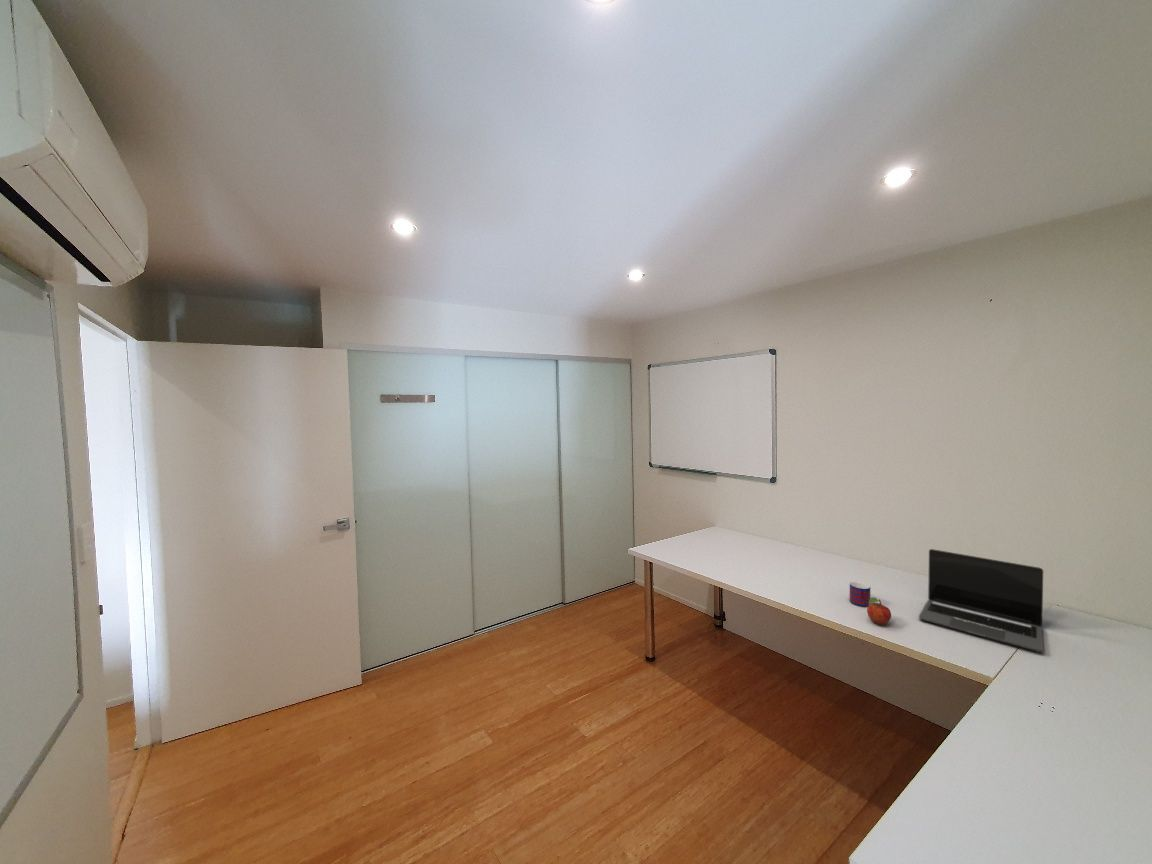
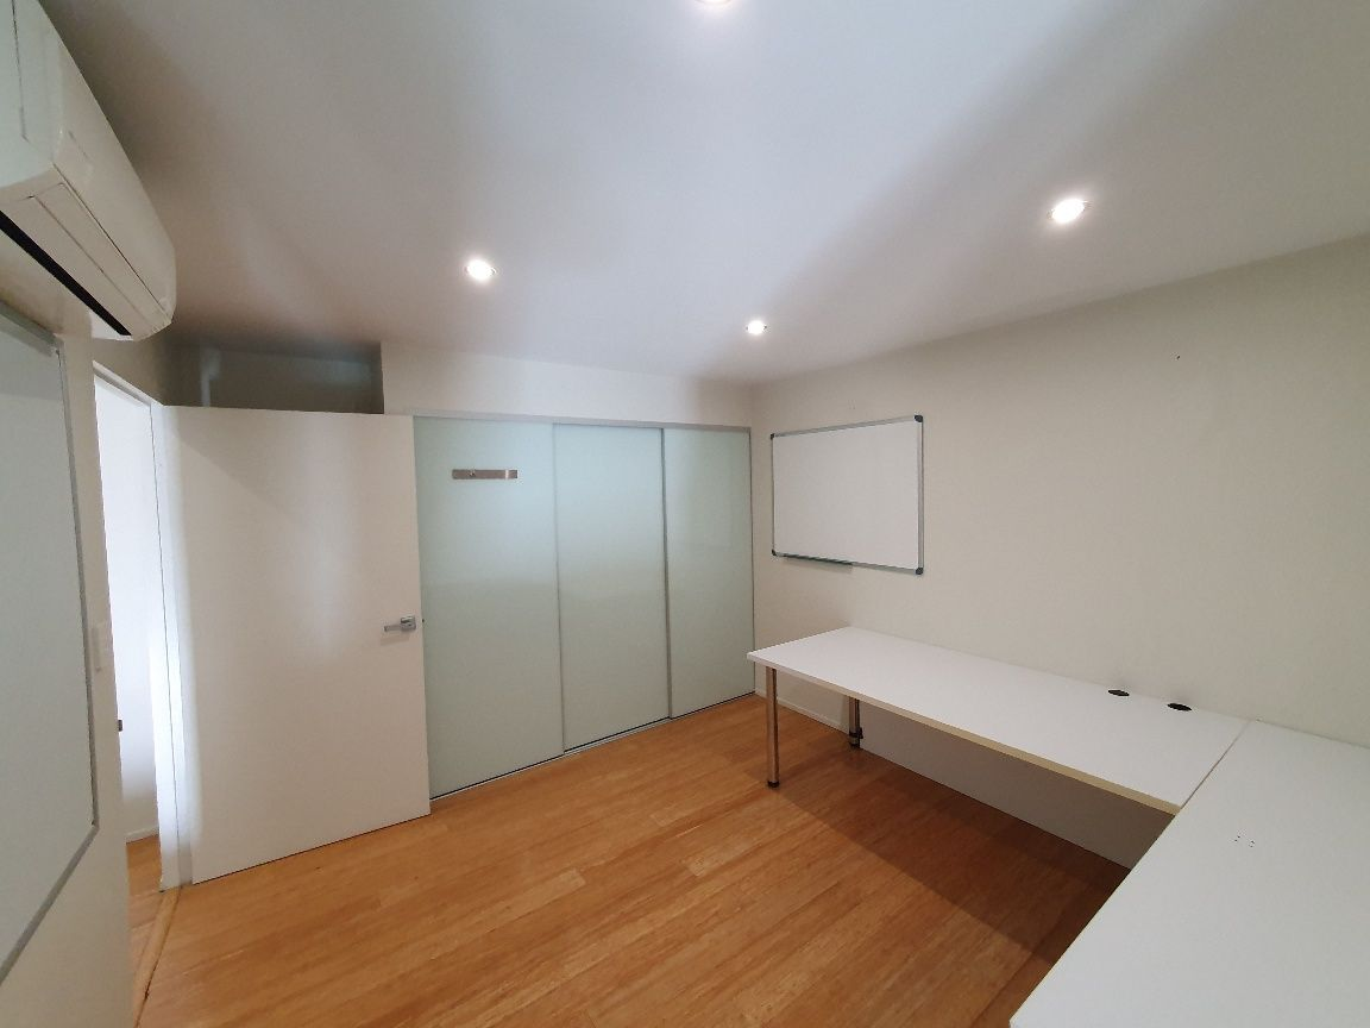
- mug (859, 592)
- fruit (877, 610)
- laptop (978, 594)
